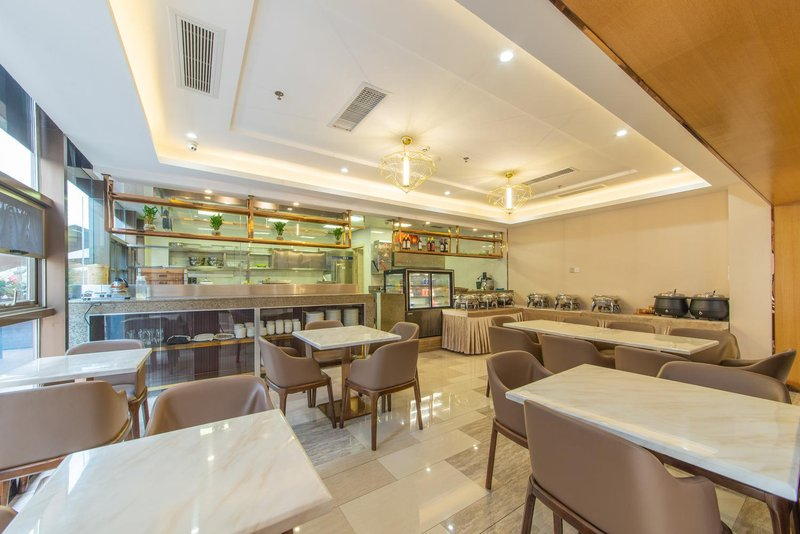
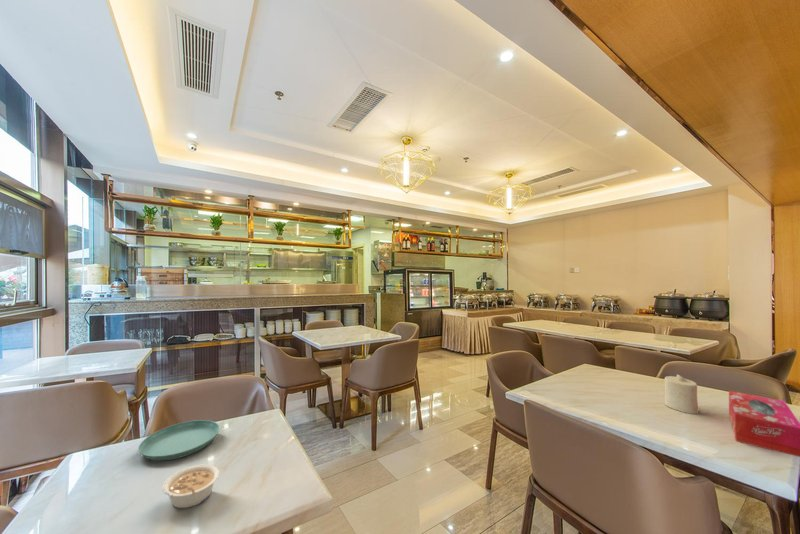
+ tissue box (761, 420)
+ legume (193, 486)
+ candle (681, 391)
+ saucer (181, 440)
